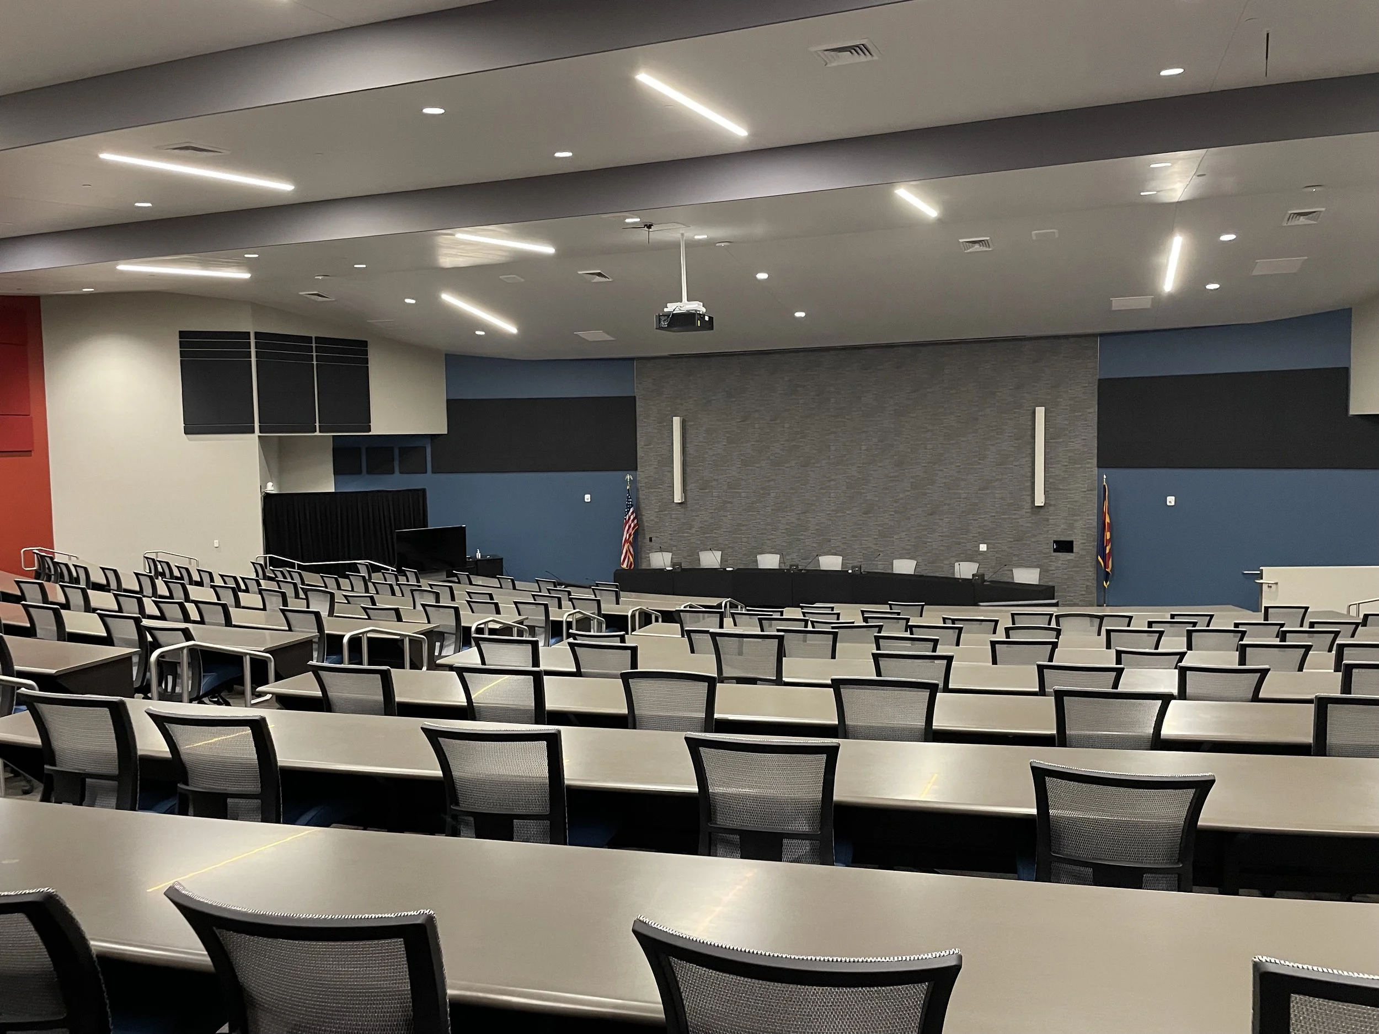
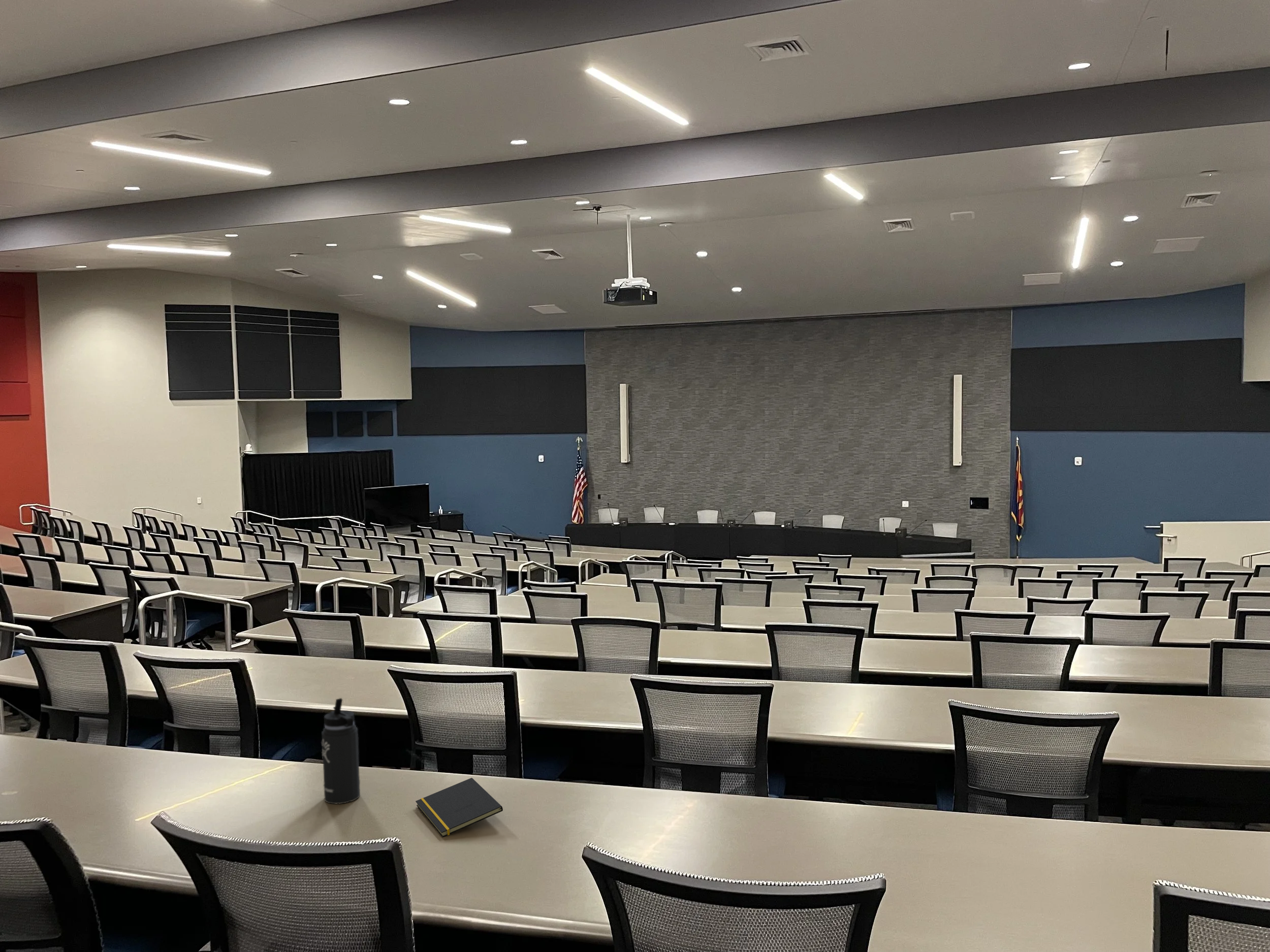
+ notepad (458, 806)
+ thermos bottle (342, 749)
